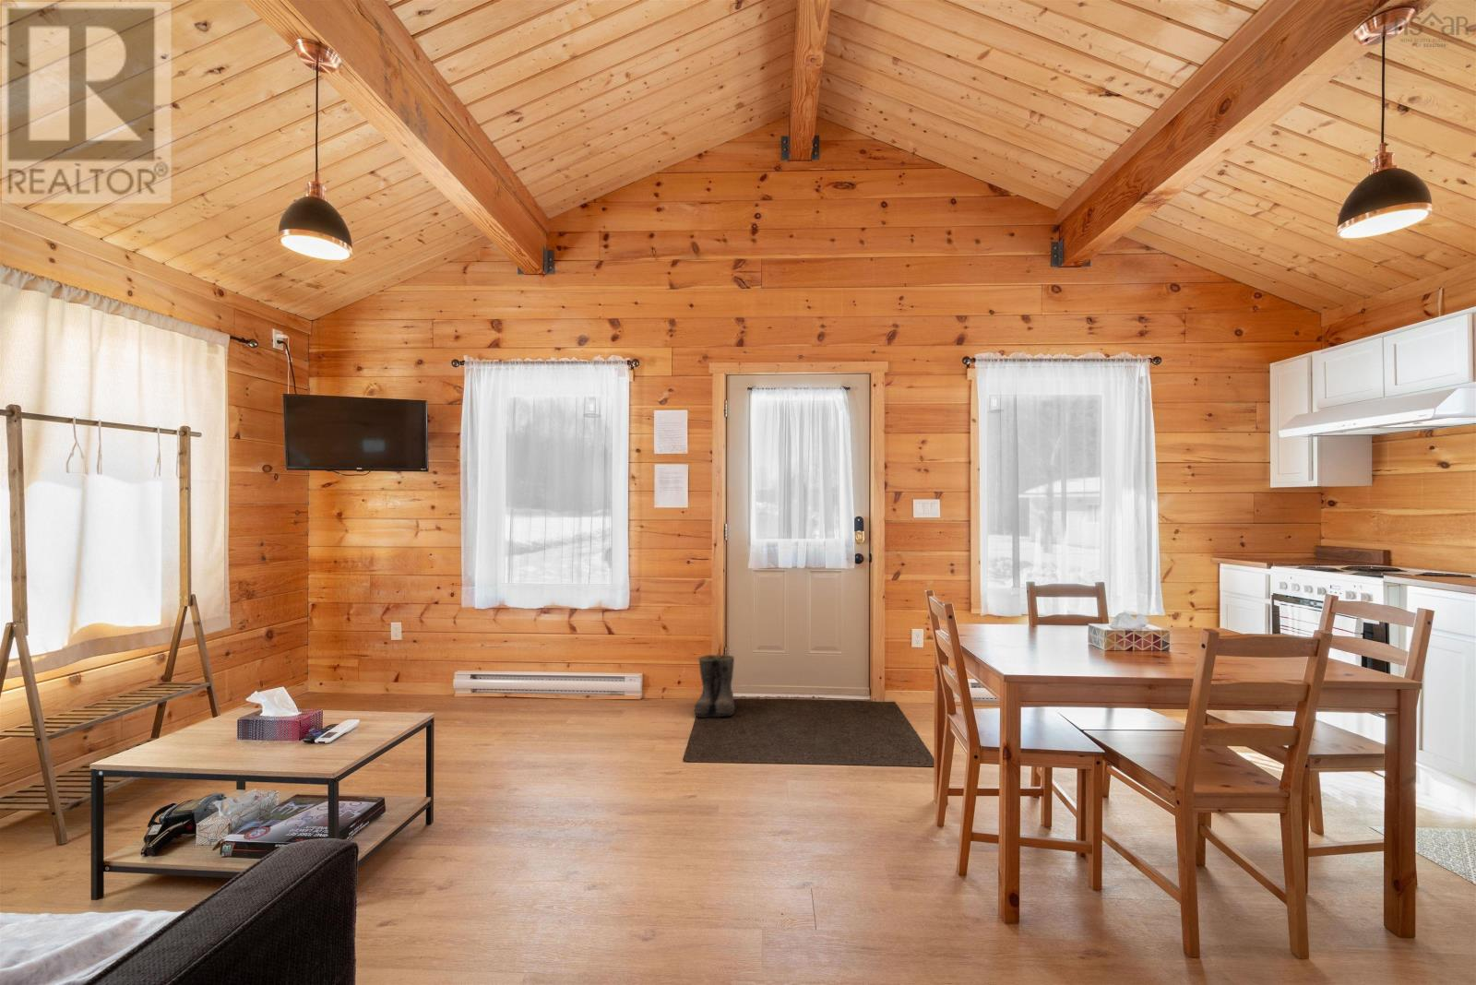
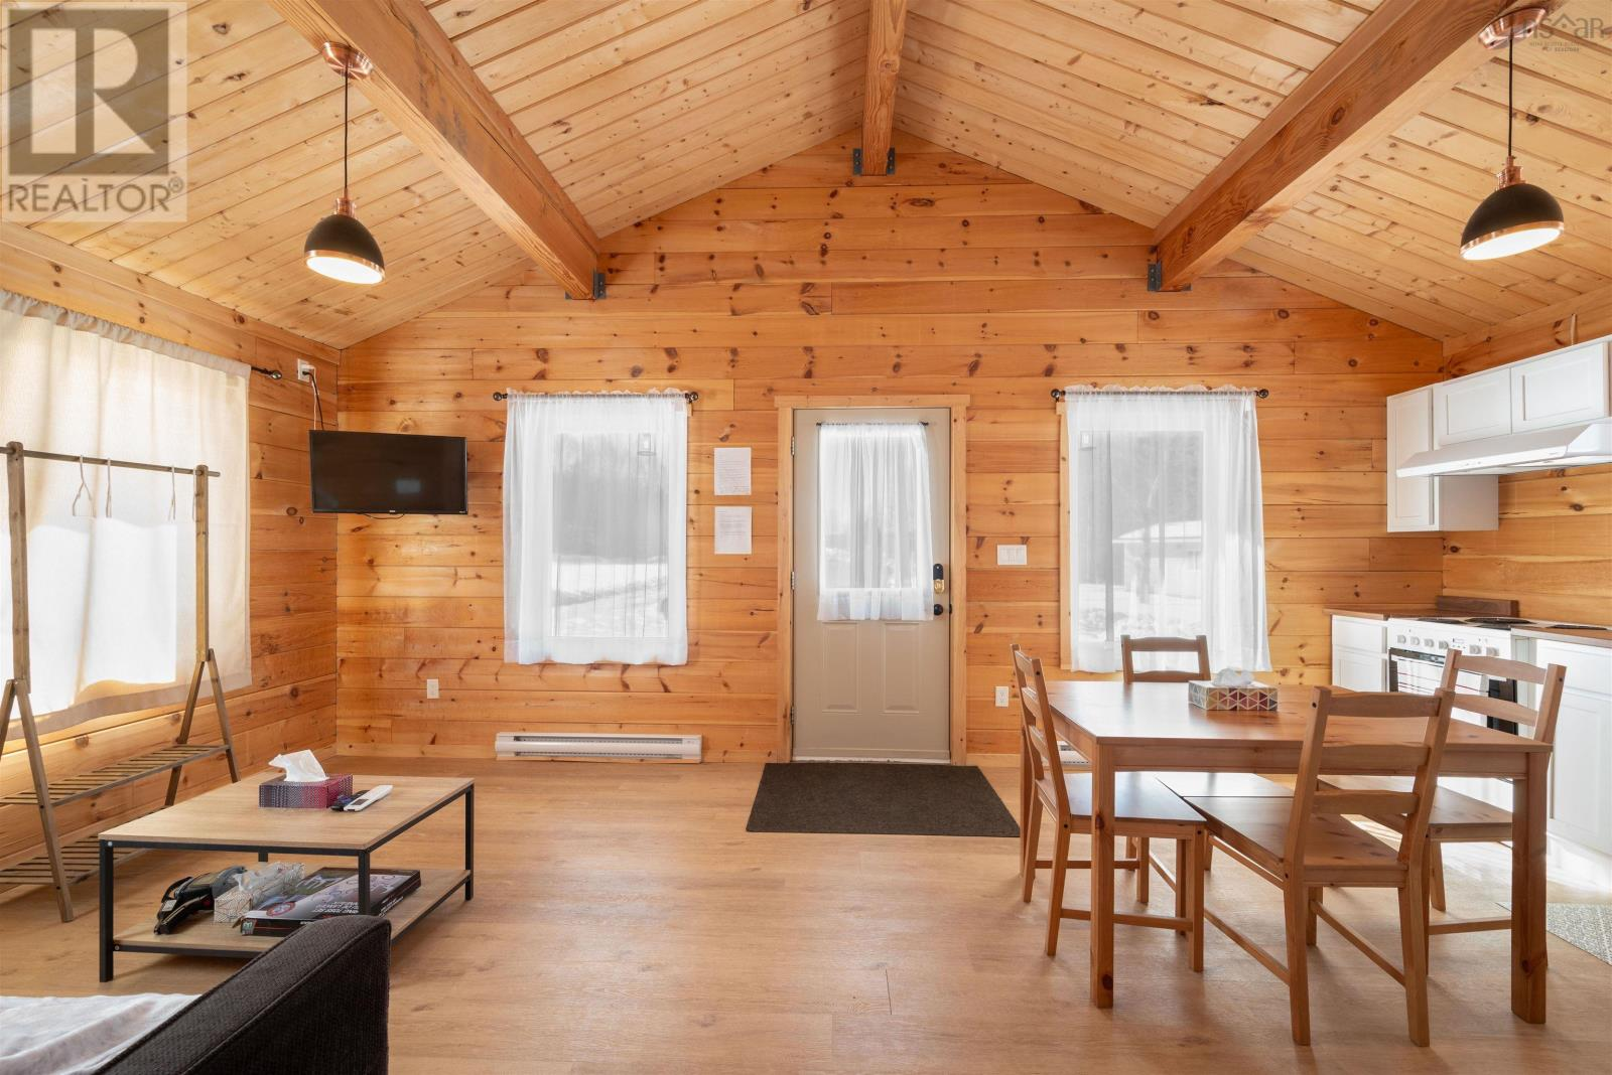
- boots (715, 684)
